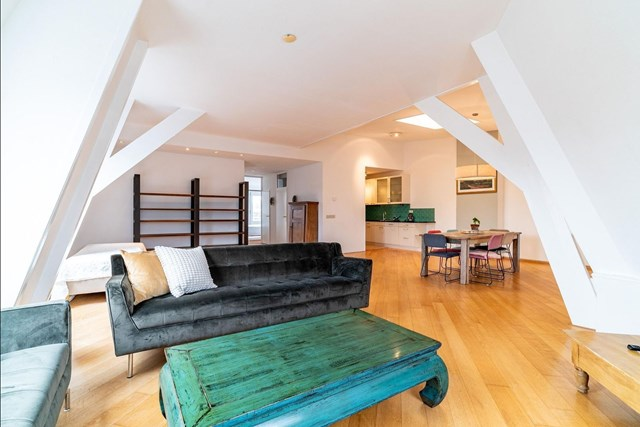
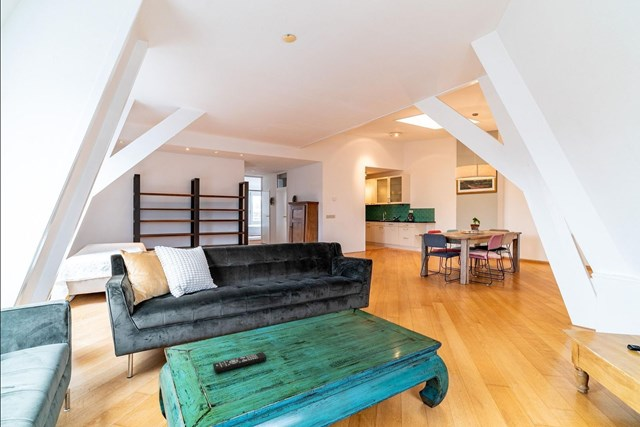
+ remote control (240, 362)
